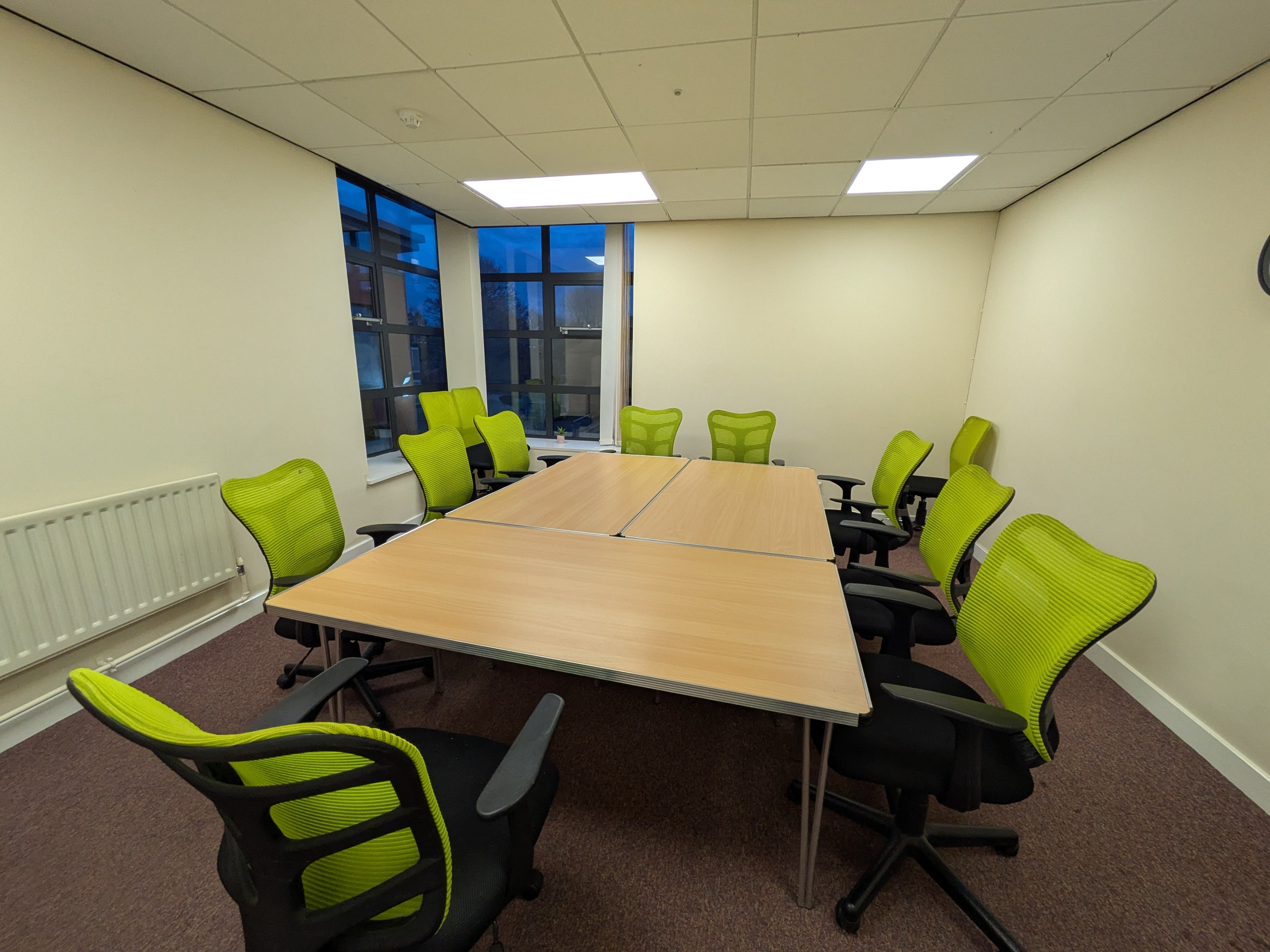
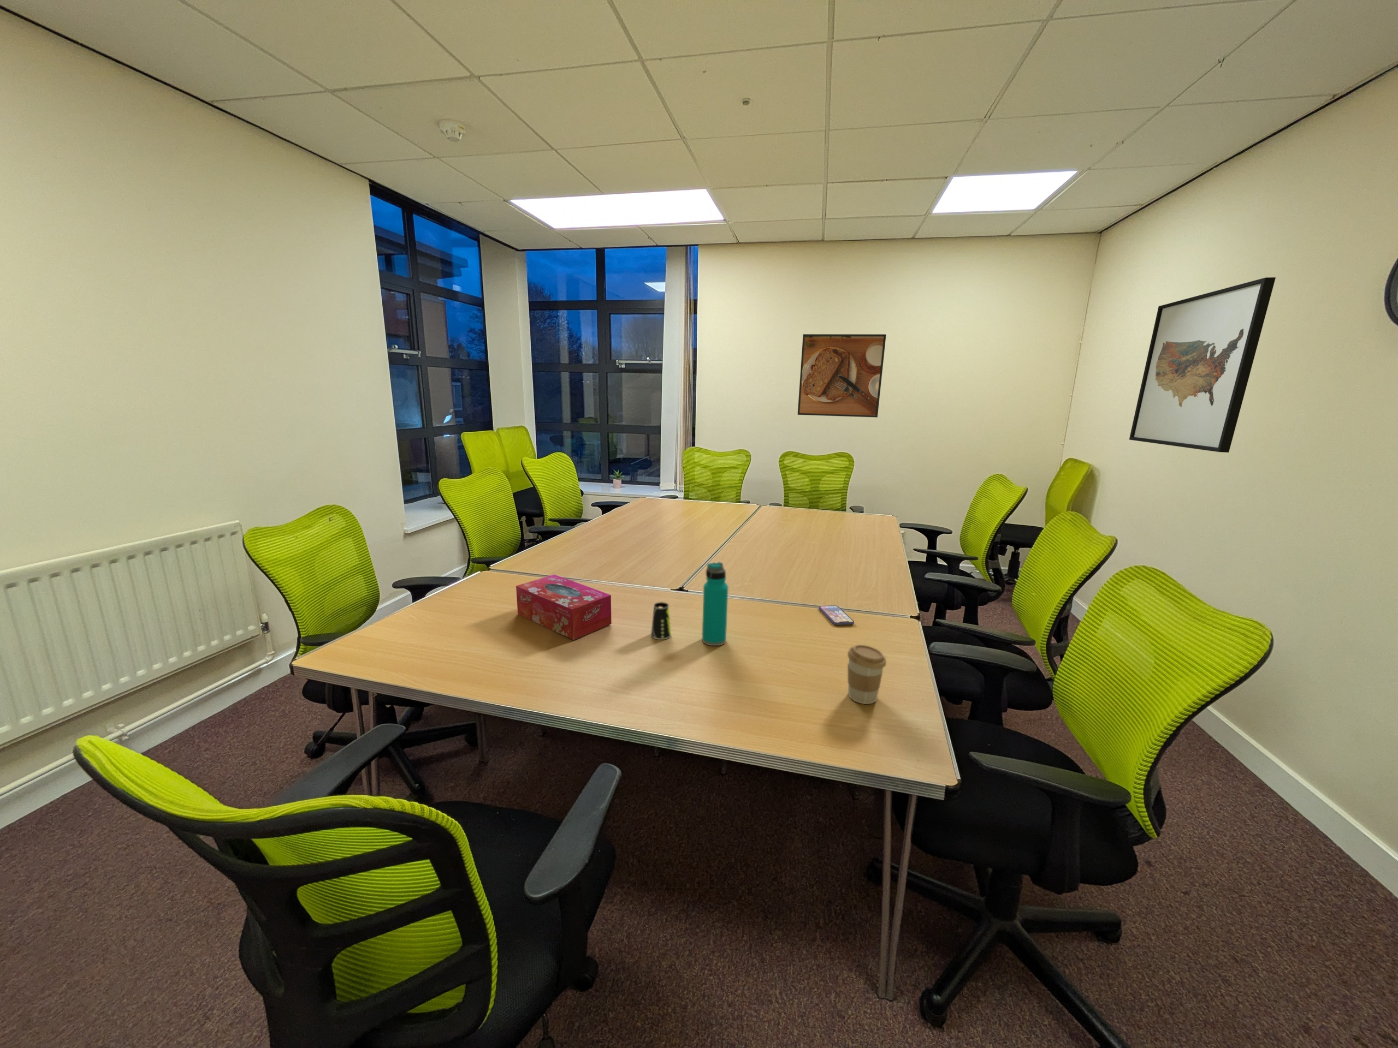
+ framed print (840, 375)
+ coffee cup (864, 673)
+ smartphone (835, 614)
+ tissue box (563, 604)
+ cup (660, 620)
+ water bottle (714, 602)
+ wall art (1190, 372)
